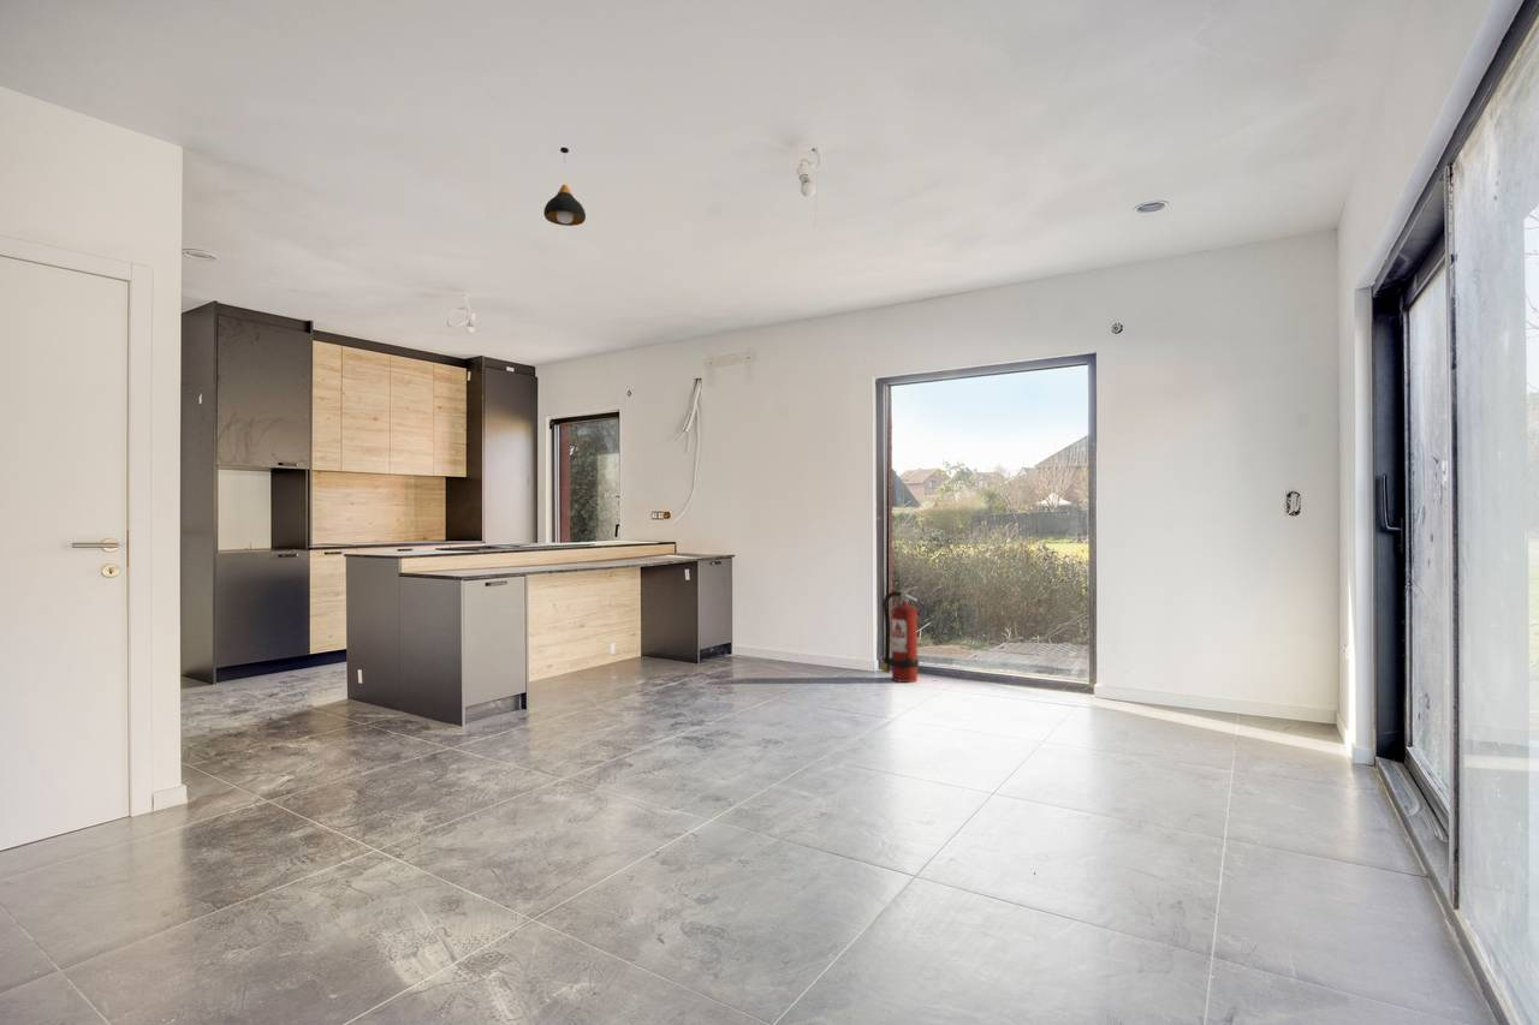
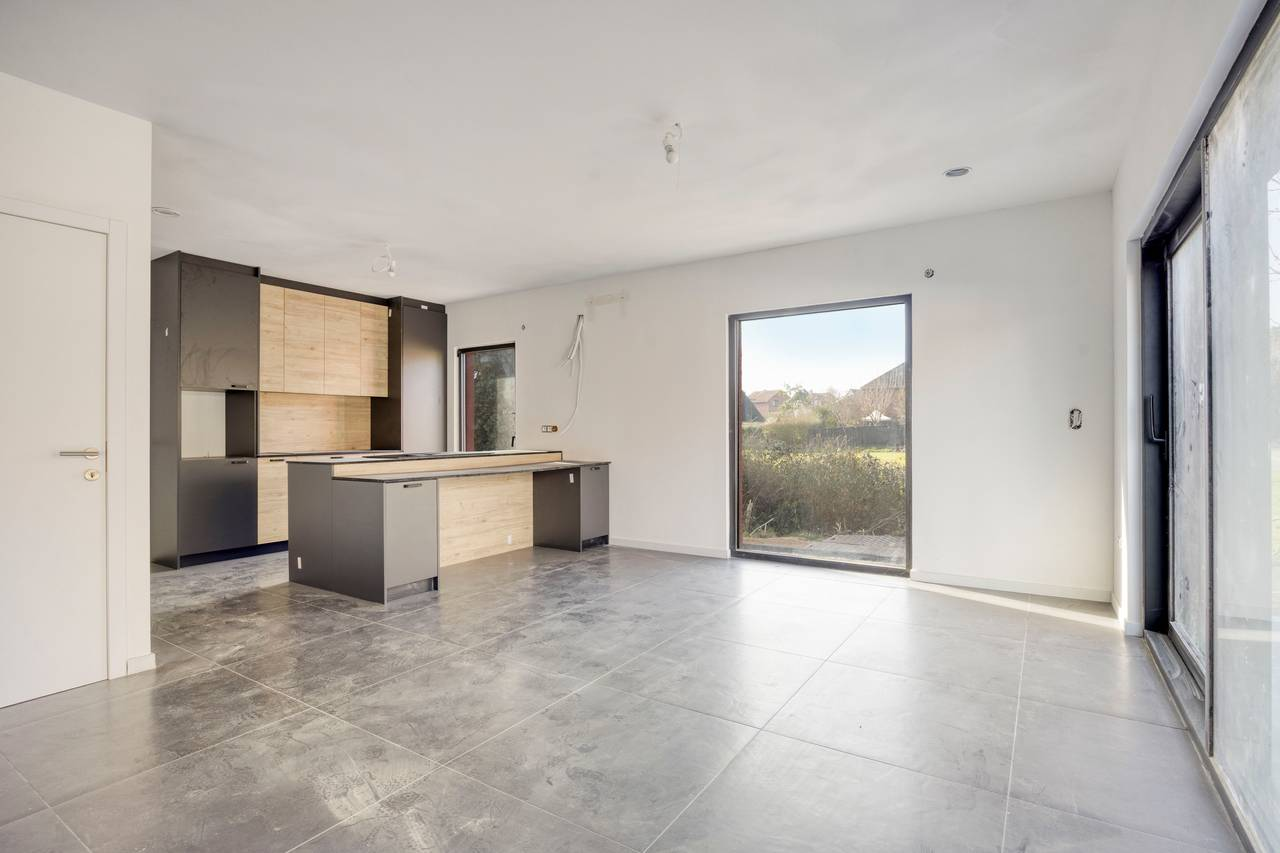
- pendant light (564, 185)
- fire extinguisher (899, 632)
